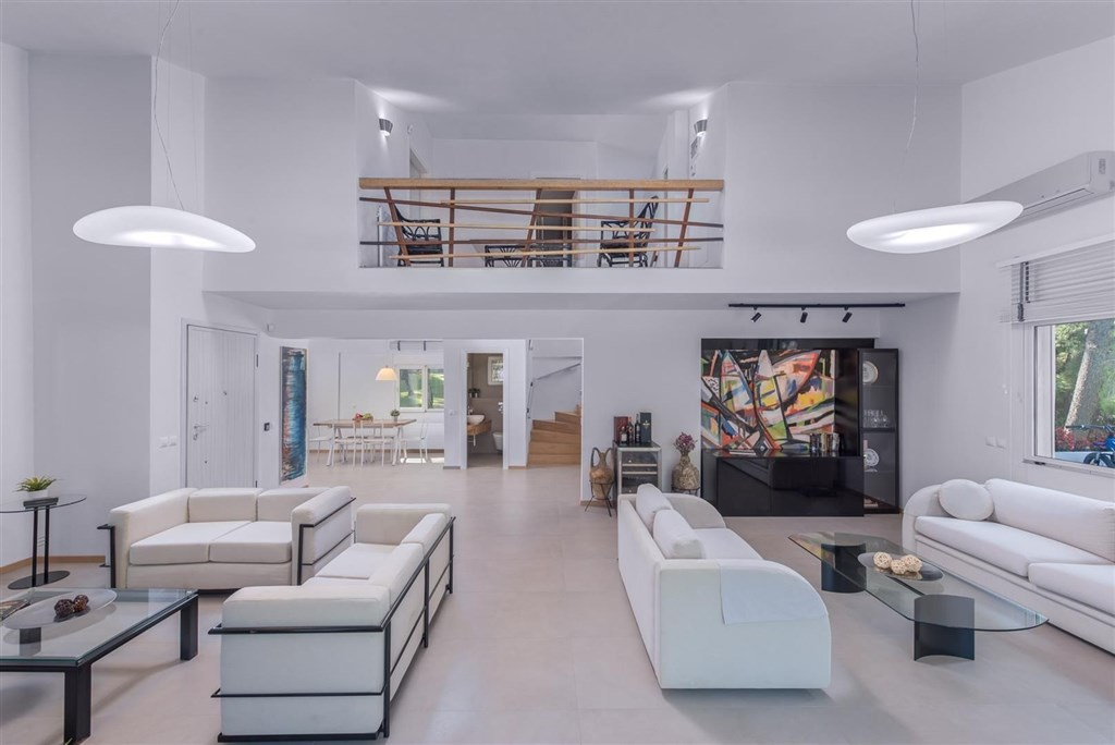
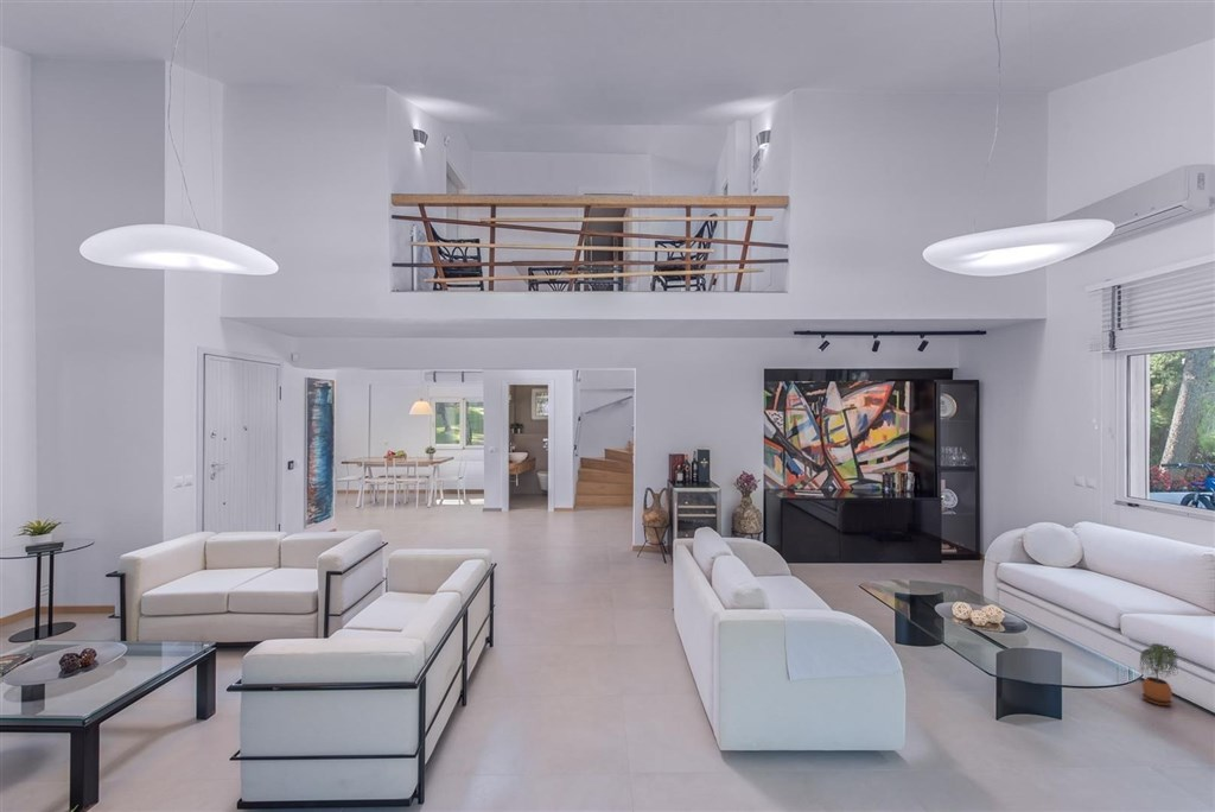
+ potted plant (1158, 672)
